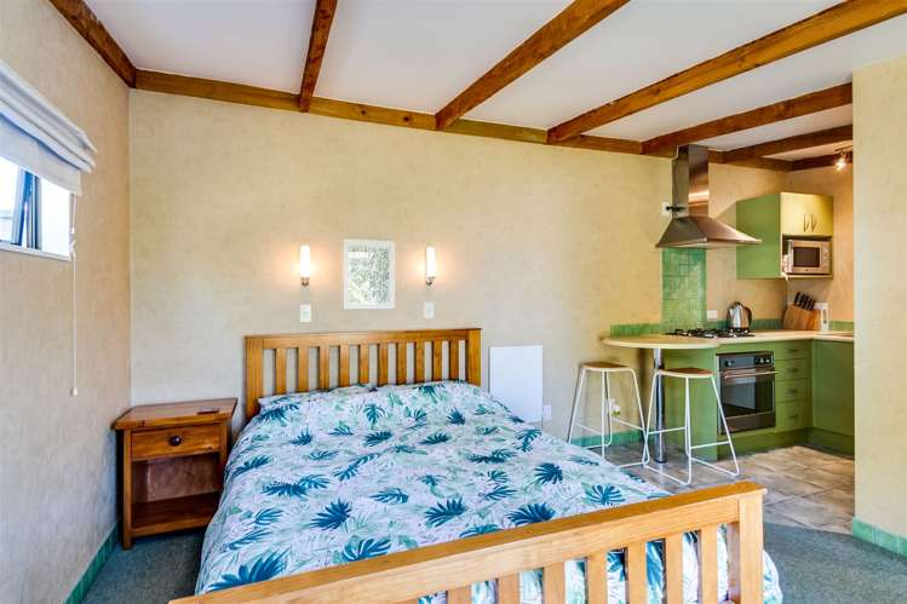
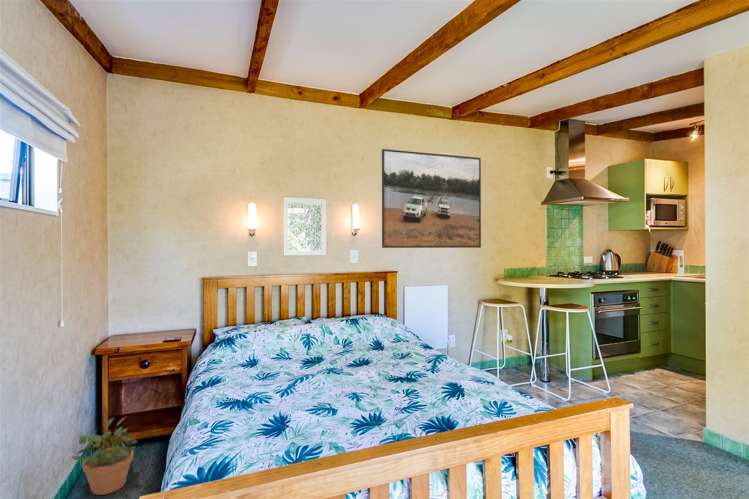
+ potted plant (108, 455)
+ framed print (433, 200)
